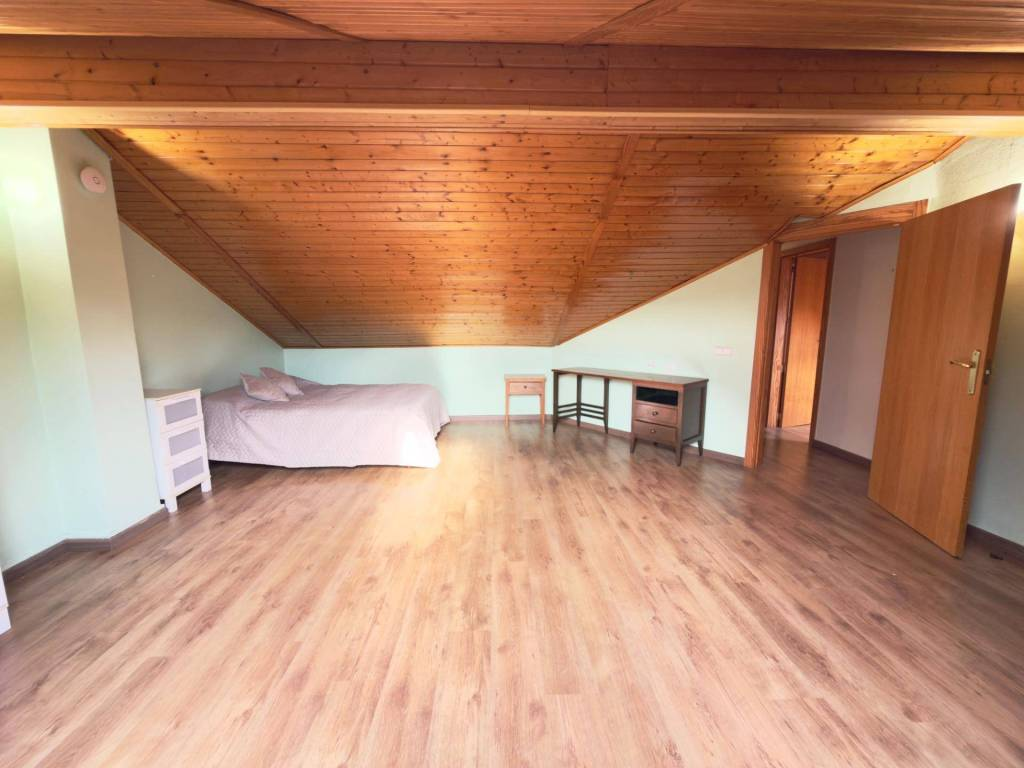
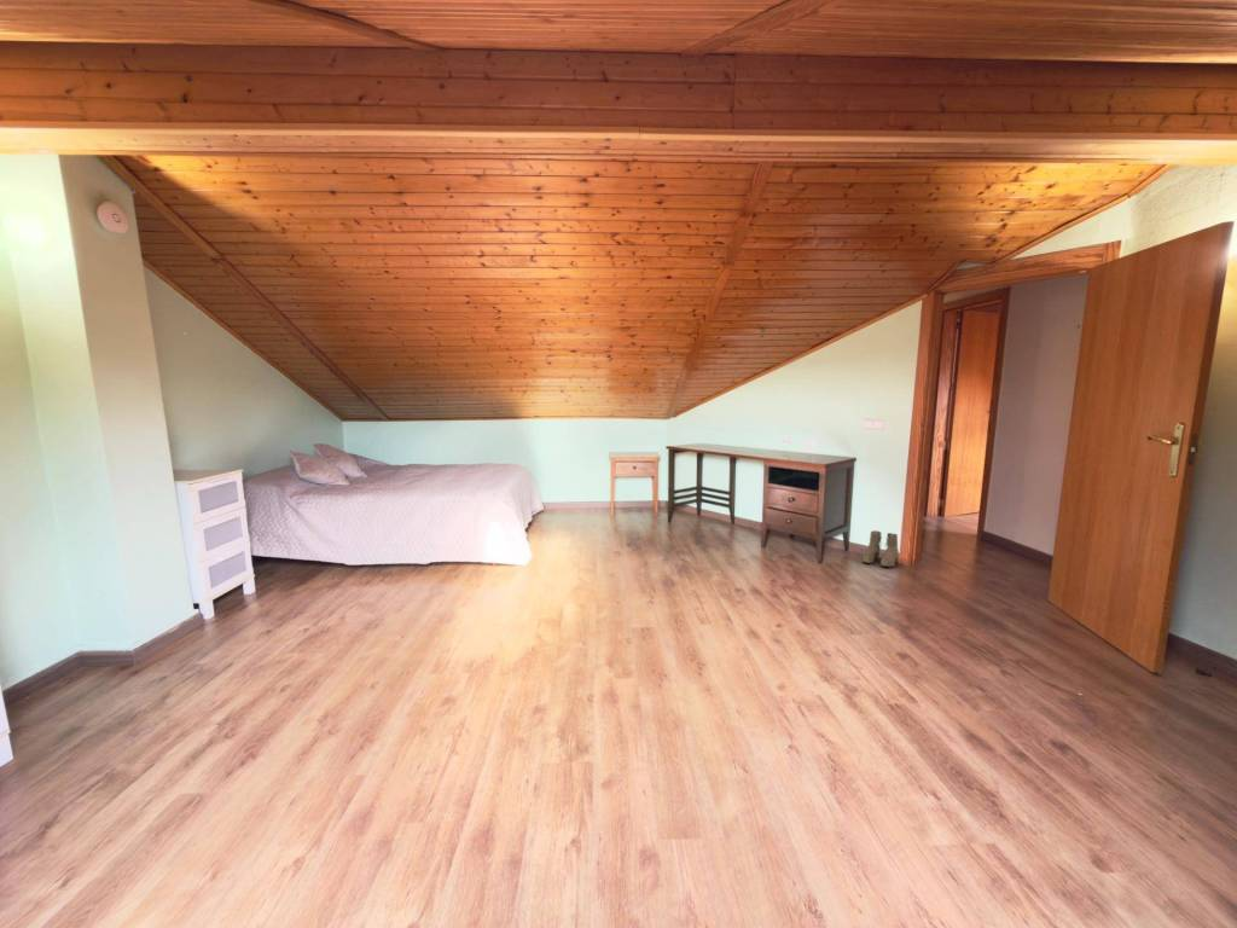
+ boots (879, 547)
